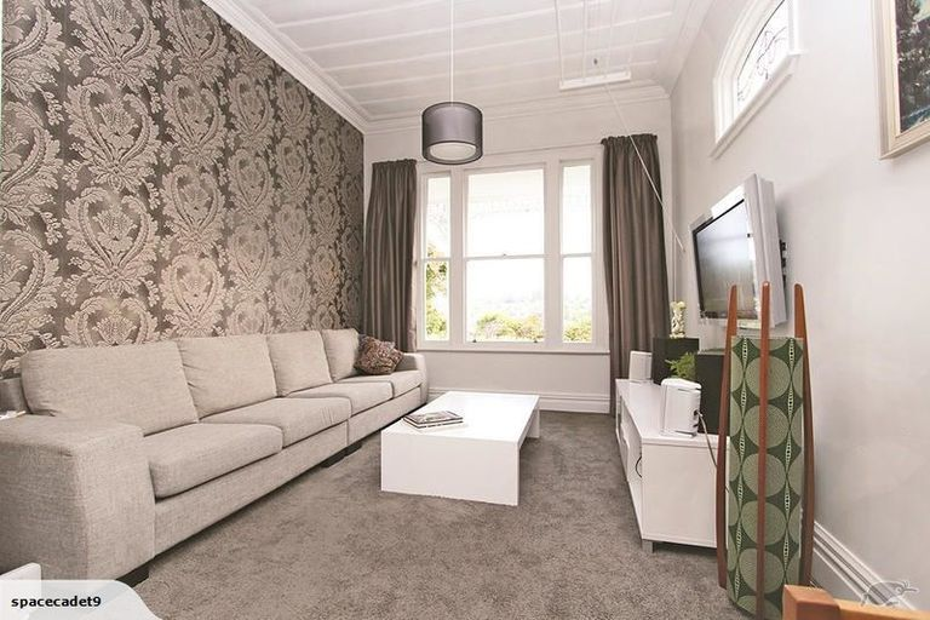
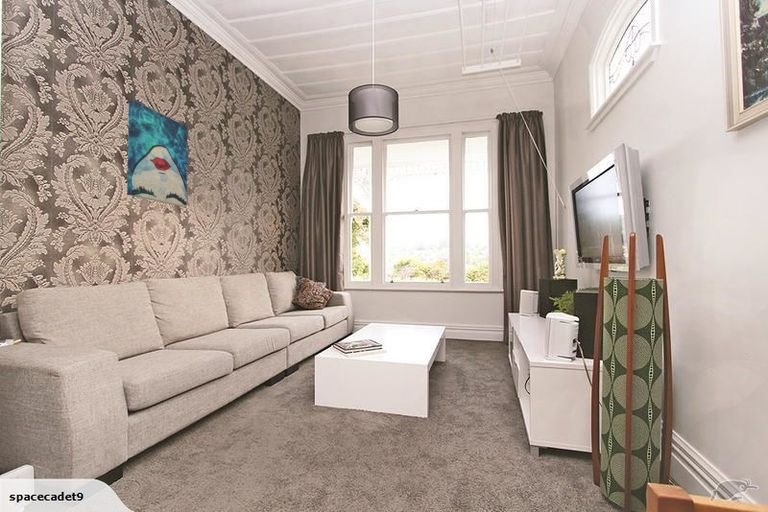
+ wall art (159, 157)
